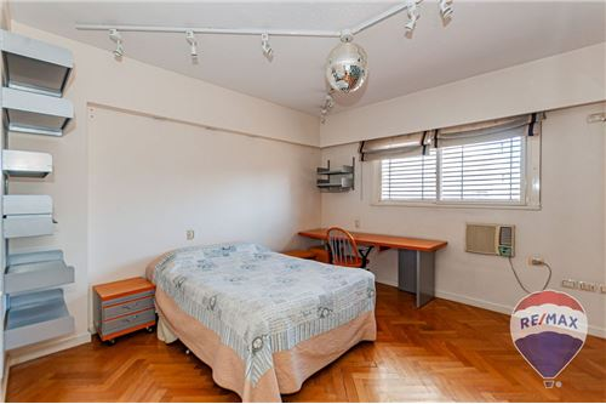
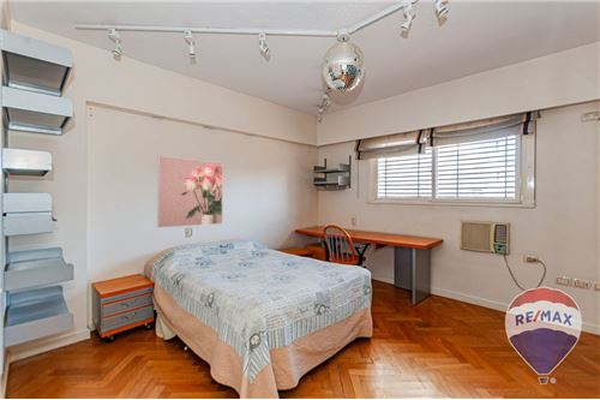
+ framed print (192, 192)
